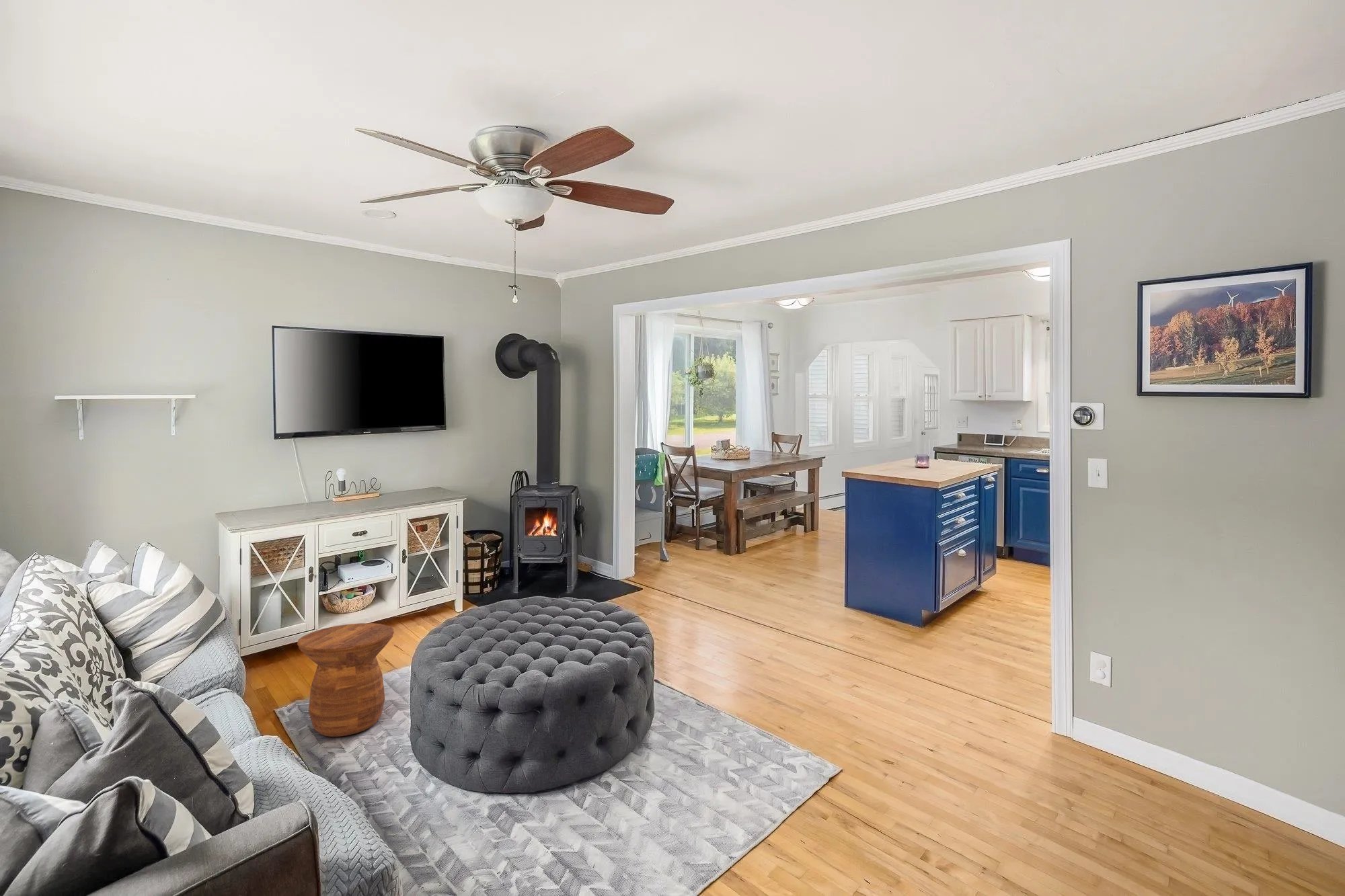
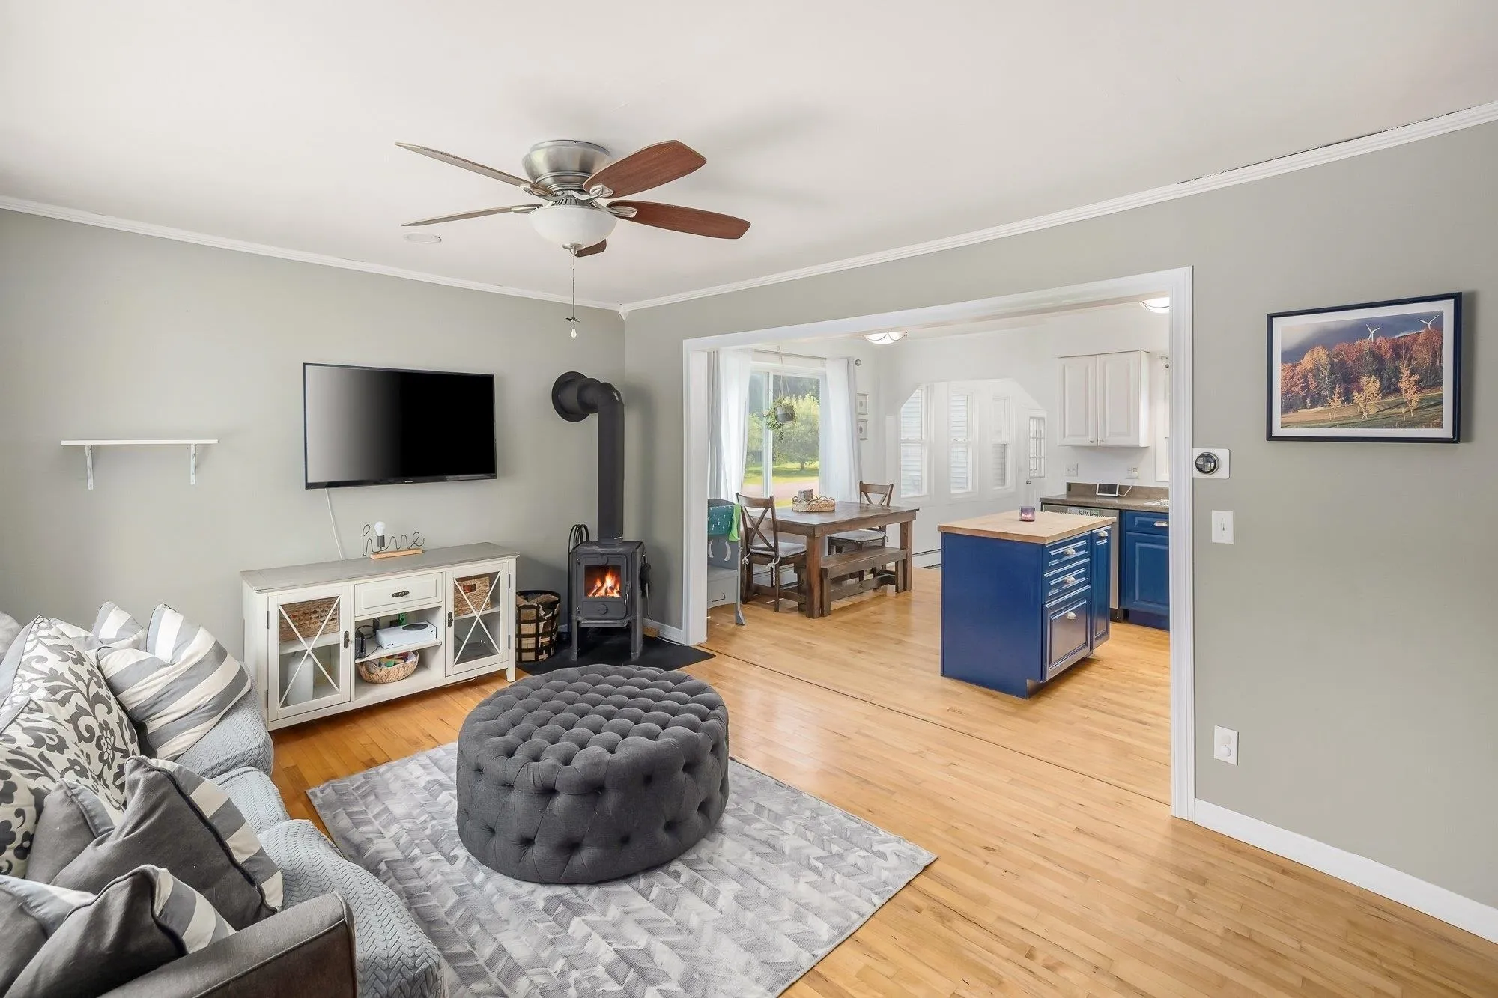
- side table (347, 680)
